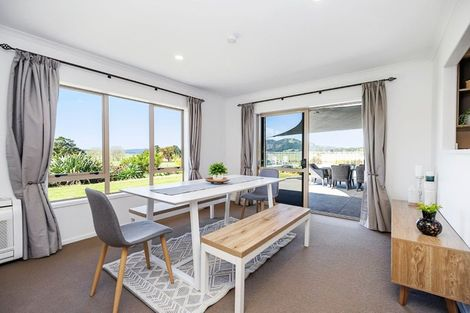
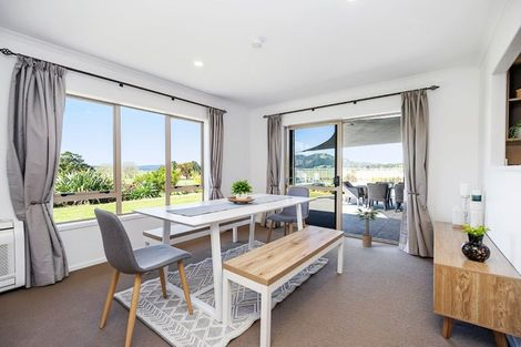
+ potted plant (368, 225)
